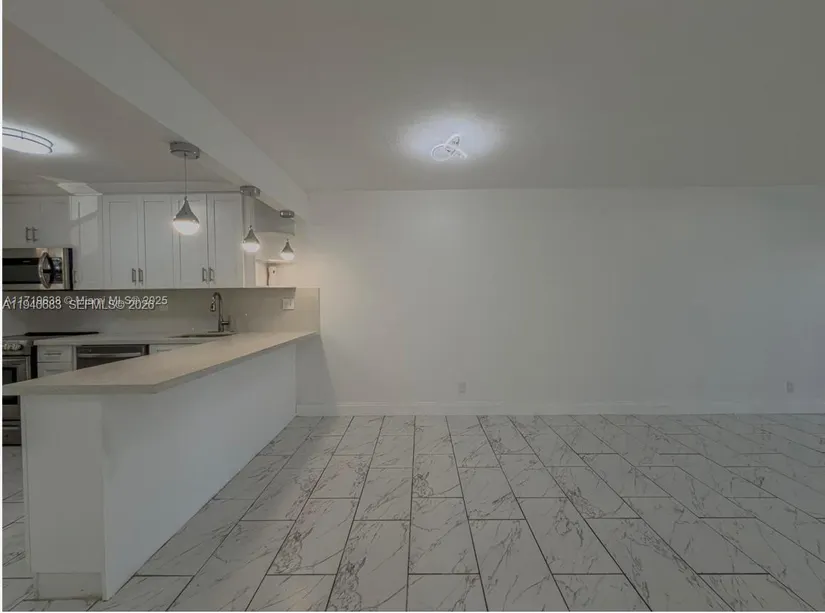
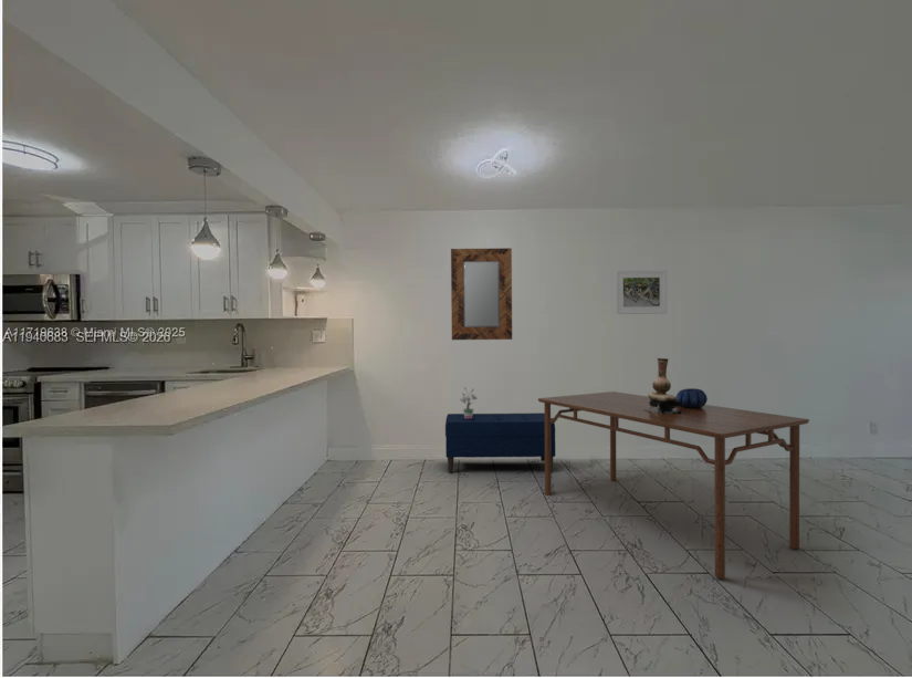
+ potted plant (469, 401)
+ dining table (658, 440)
+ decorative bowl (691, 397)
+ home mirror (481, 294)
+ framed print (641, 292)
+ vase (662, 384)
+ bench (497, 441)
